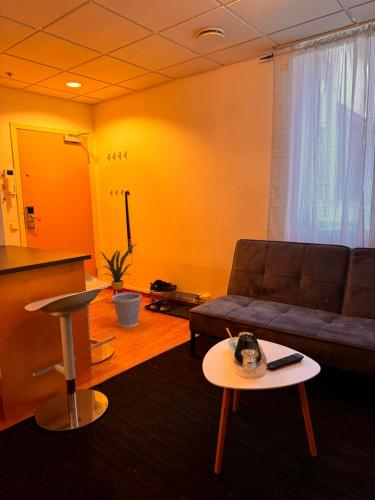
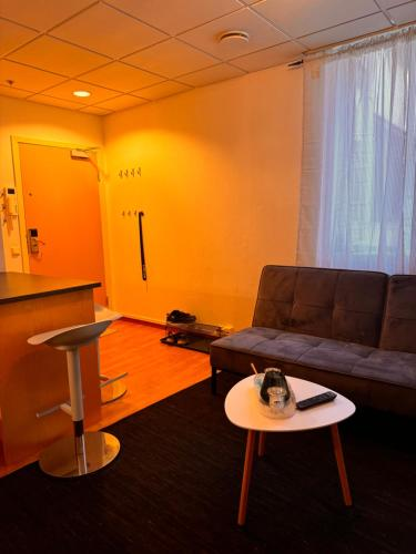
- wastebasket (127, 310)
- house plant (120, 274)
